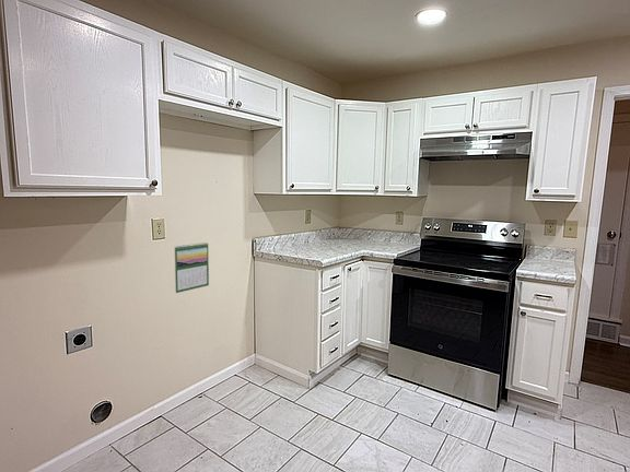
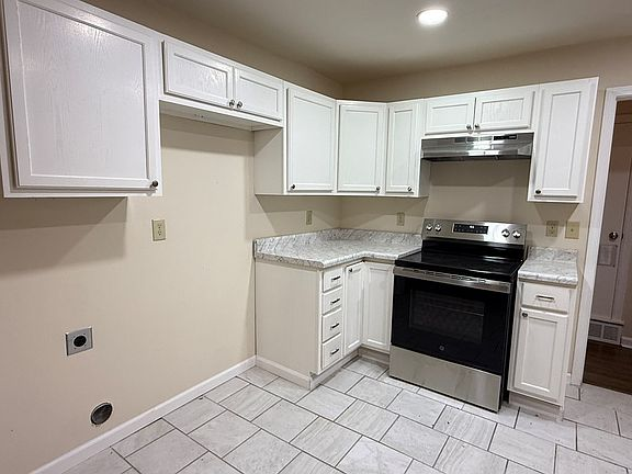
- calendar (191, 266)
